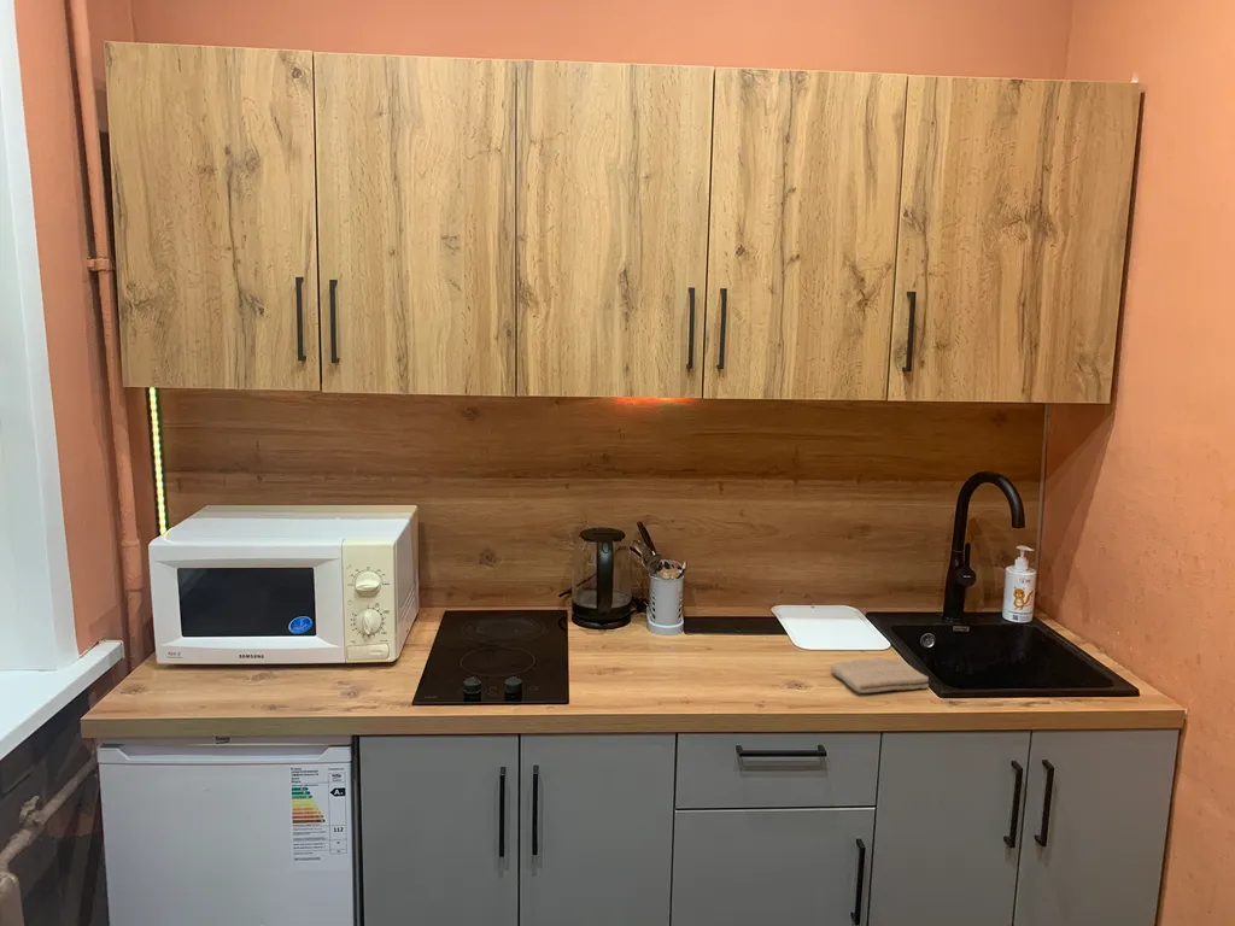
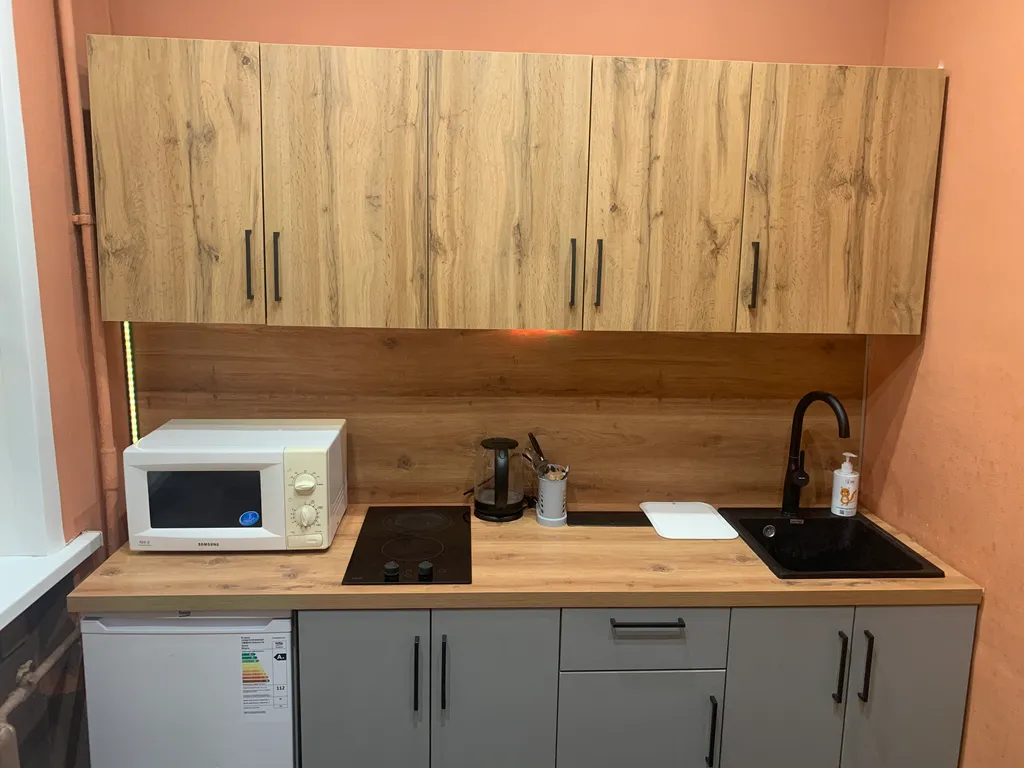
- washcloth (879, 674)
